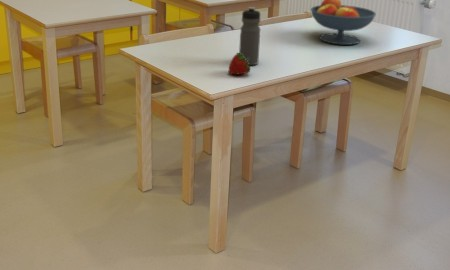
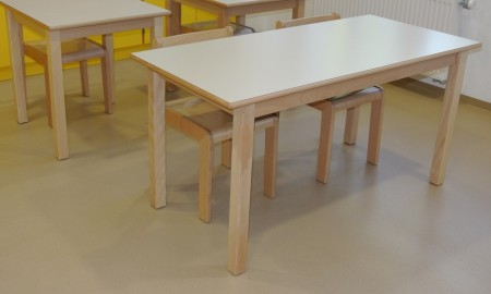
- fruit (241, 63)
- water bottle (250, 35)
- fruit bowl (341, 20)
